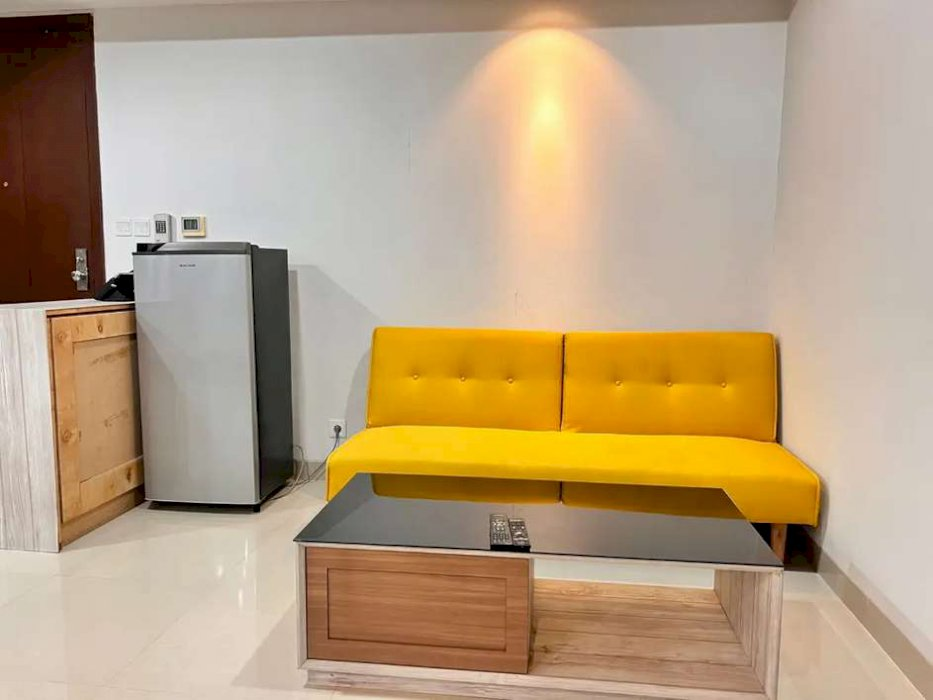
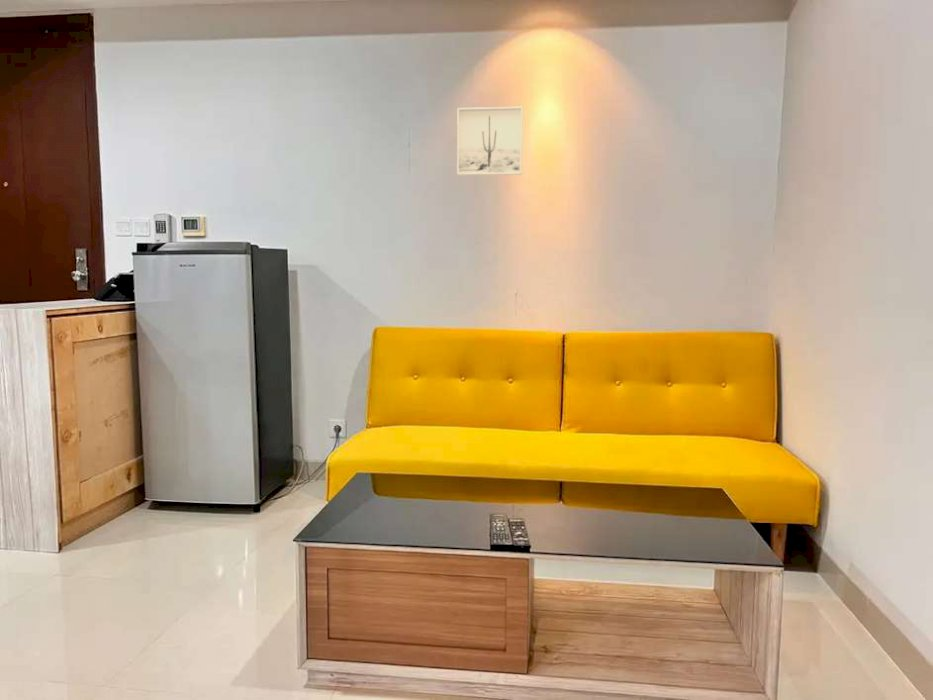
+ wall art (489, 141)
